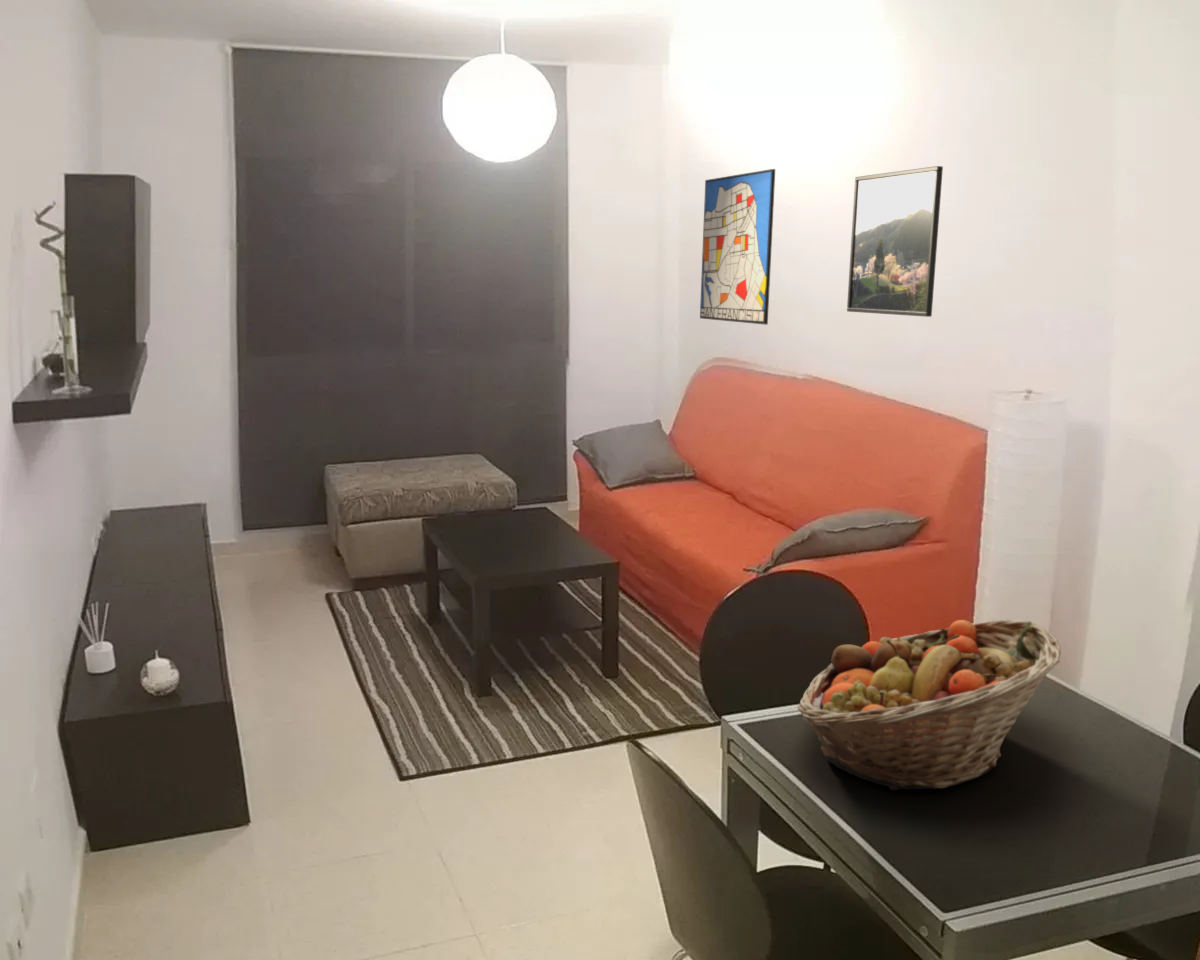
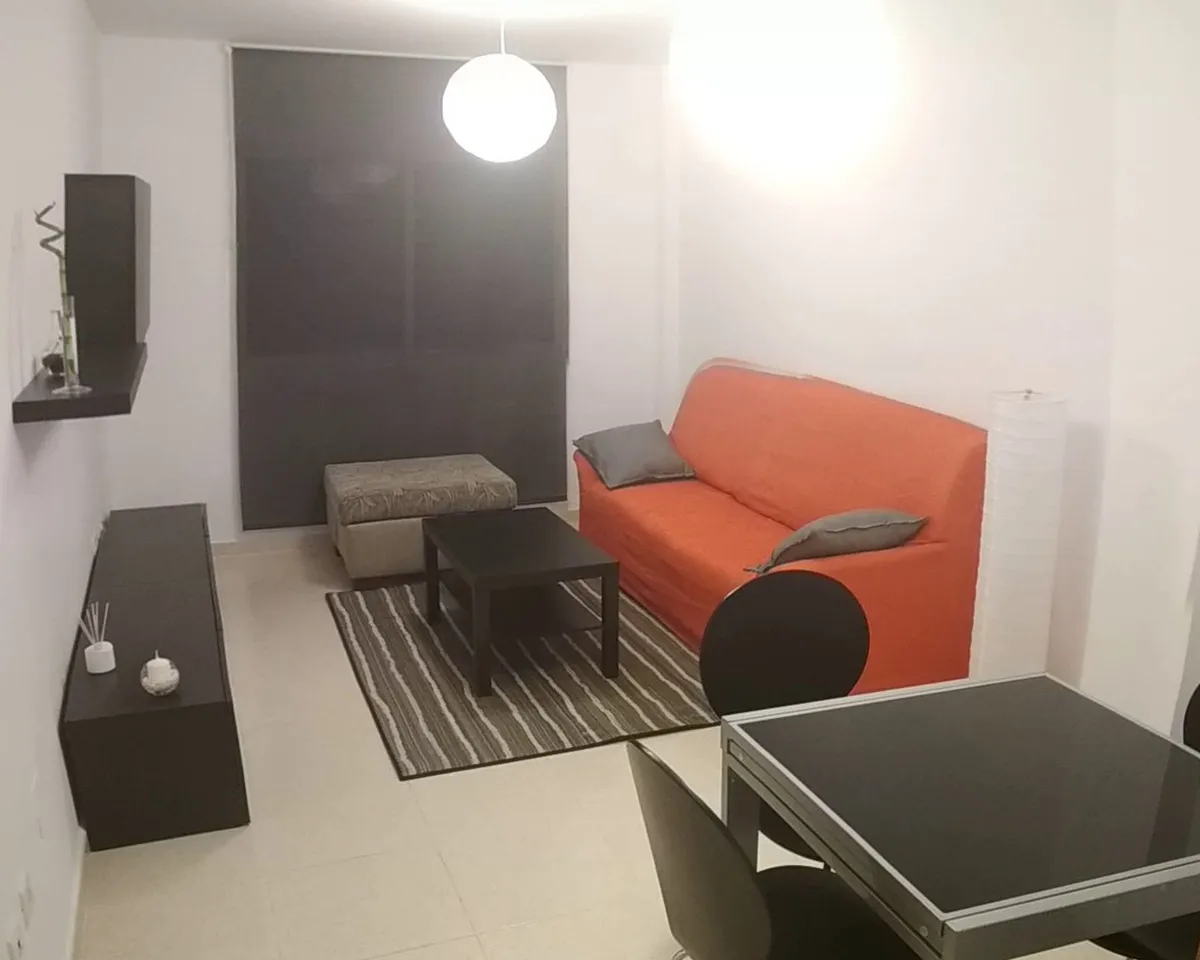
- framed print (891, 243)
- fruit basket (926, 690)
- wall art (734, 248)
